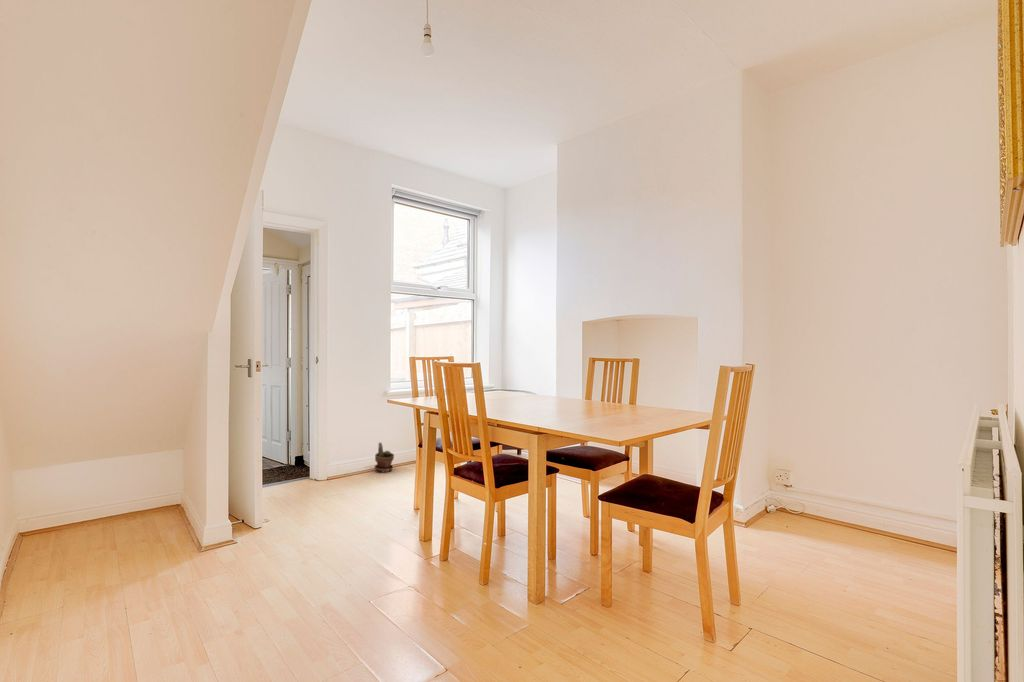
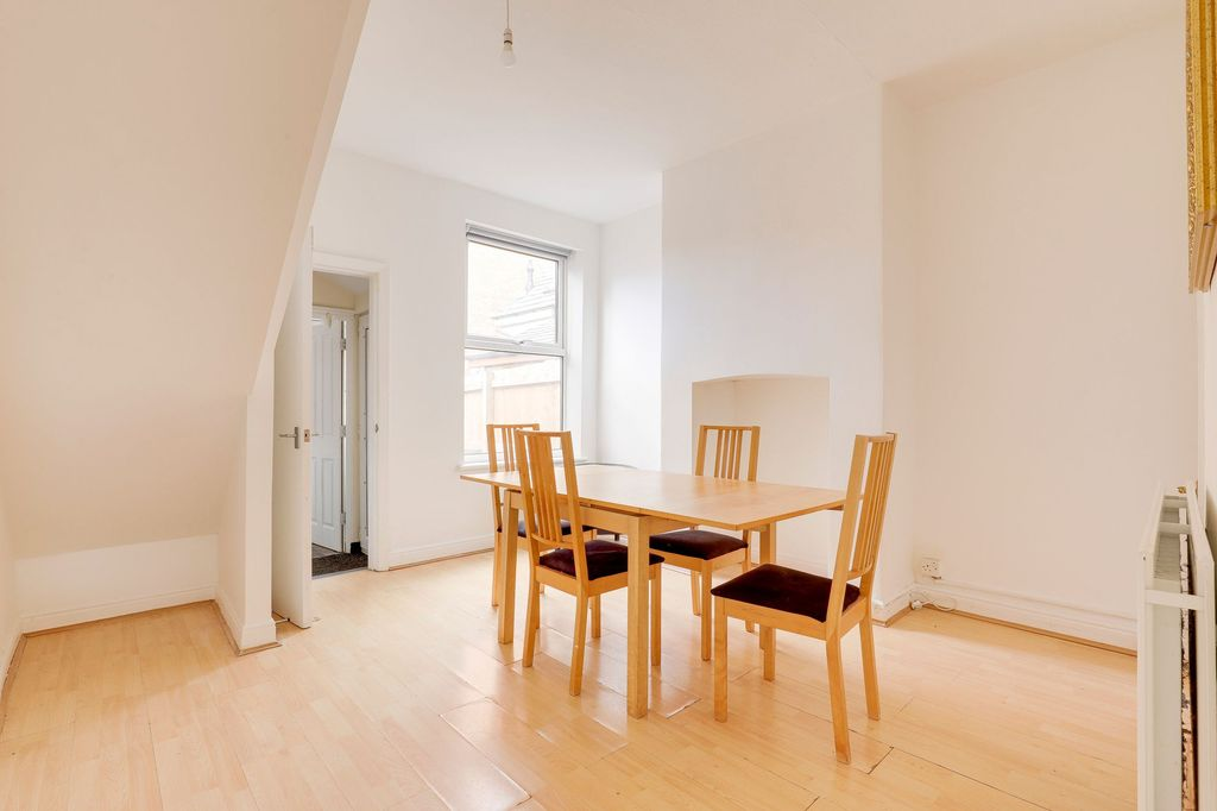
- potted plant (384, 455)
